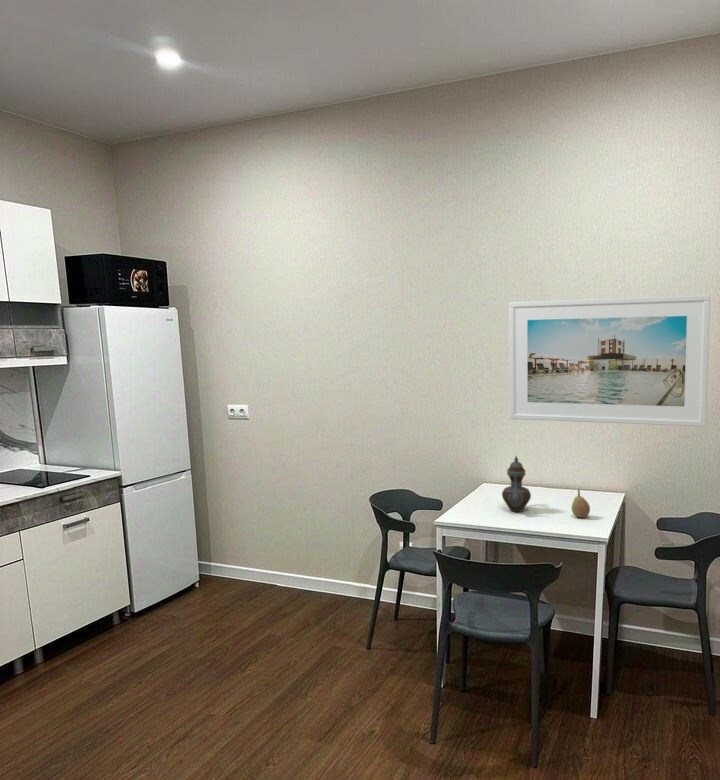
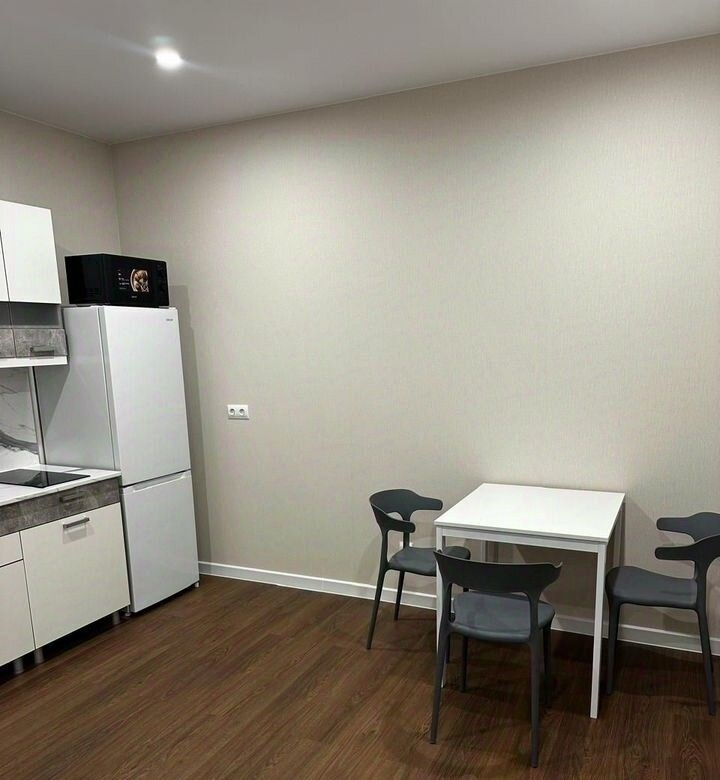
- teapot (516, 482)
- fruit (580, 503)
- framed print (602, 361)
